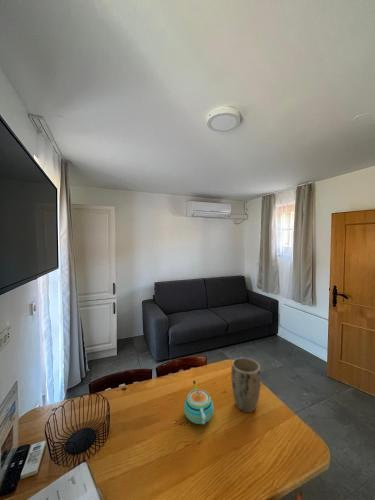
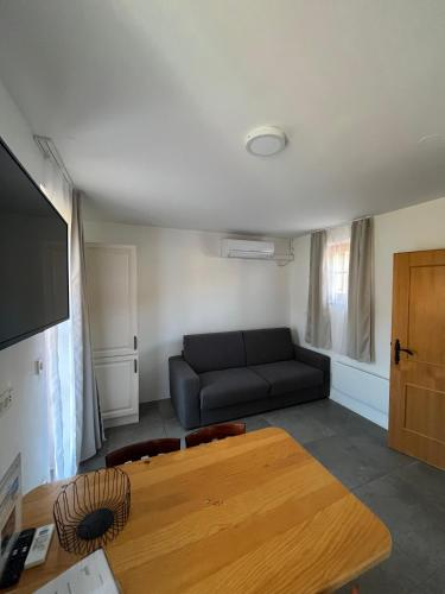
- teapot (198, 402)
- plant pot (245, 384)
